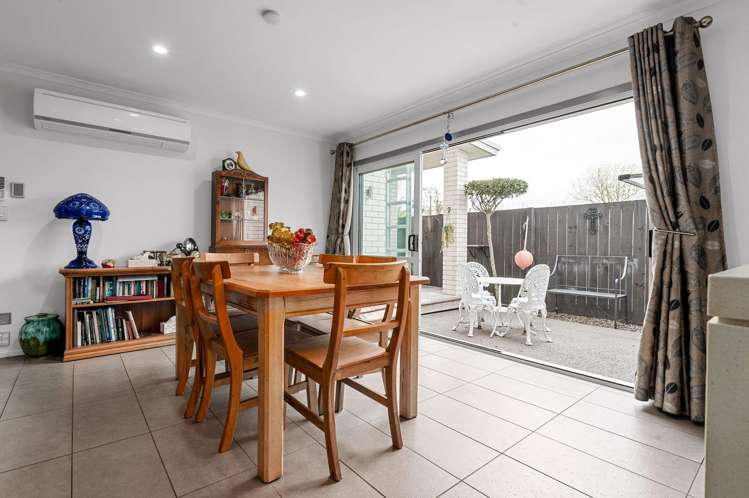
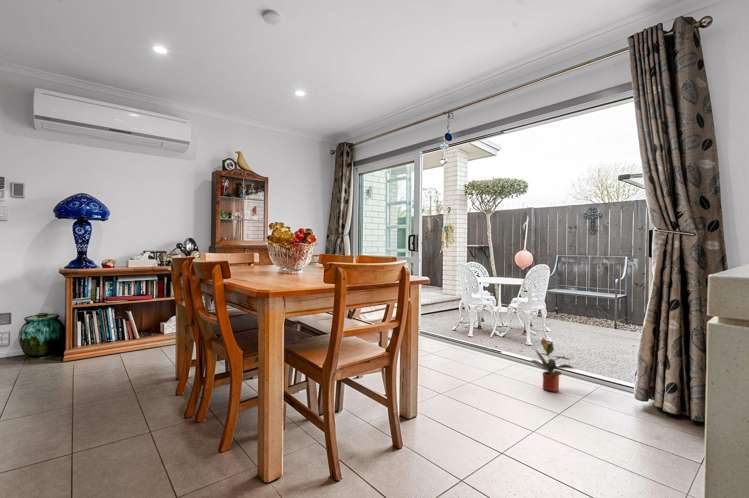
+ potted plant (550, 366)
